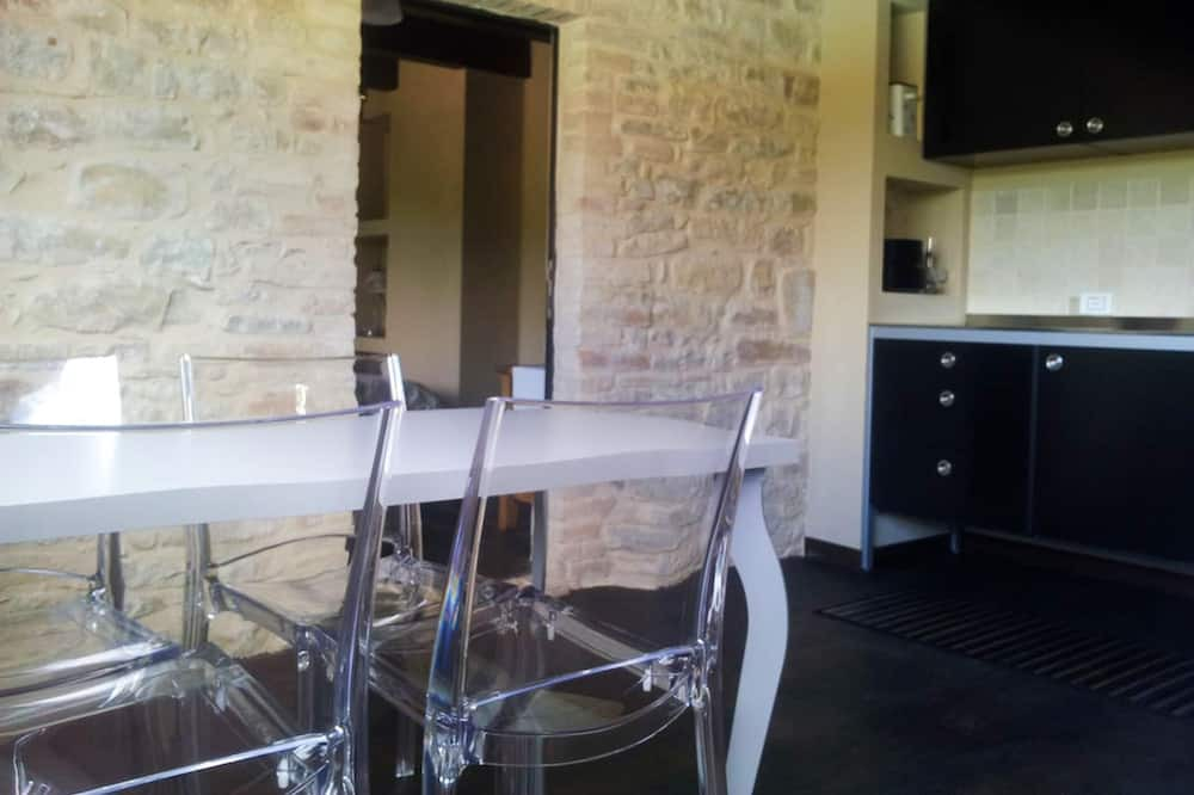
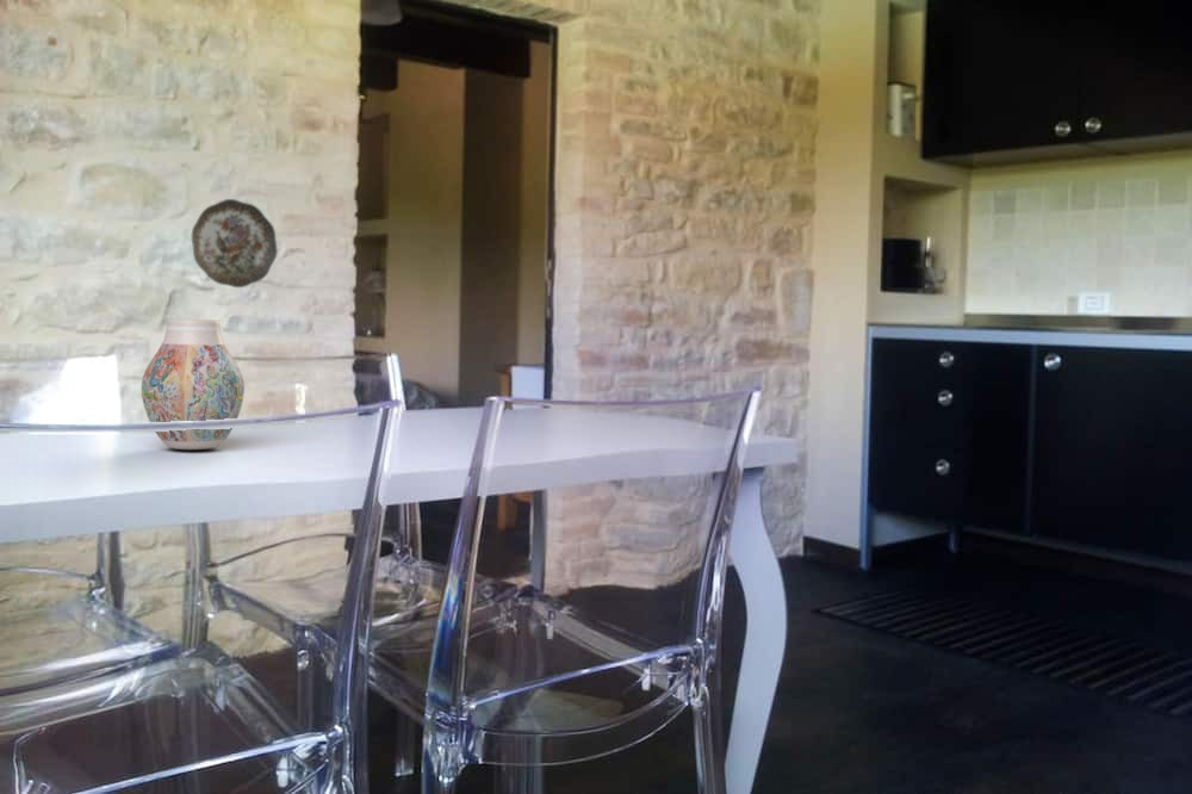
+ vase (193, 384)
+ decorative plate (234, 243)
